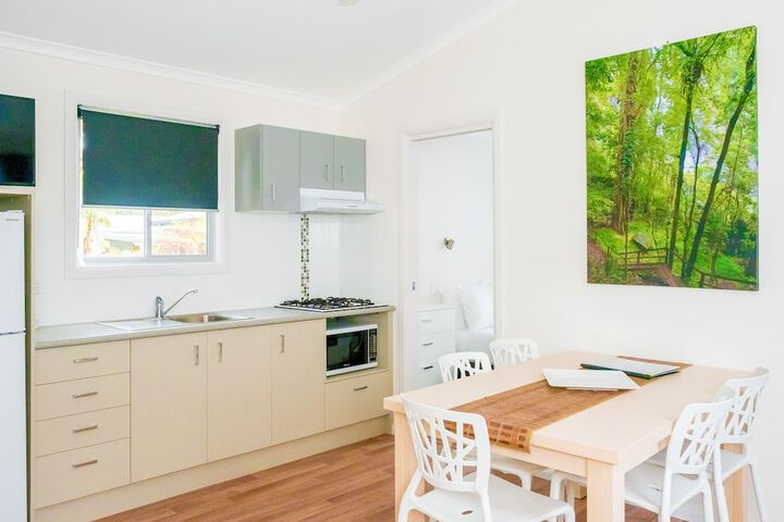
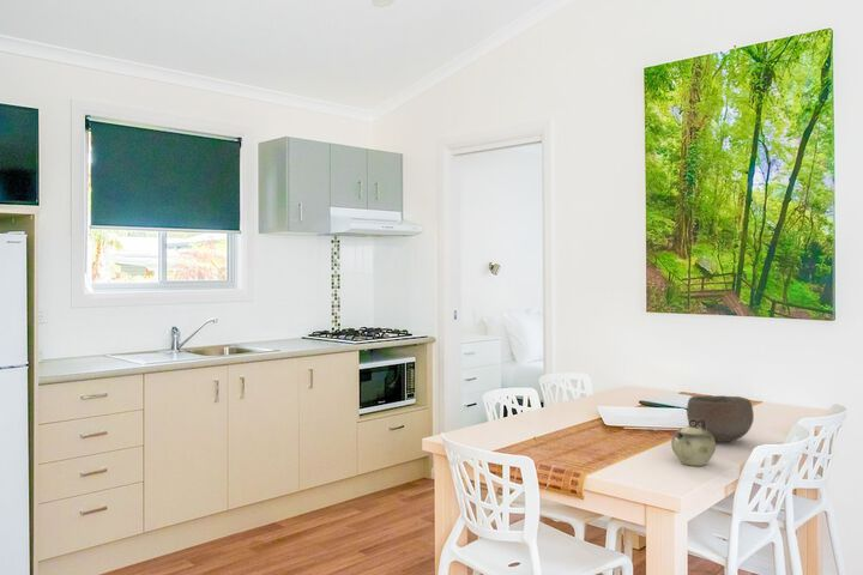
+ bowl (719, 419)
+ teapot (692, 441)
